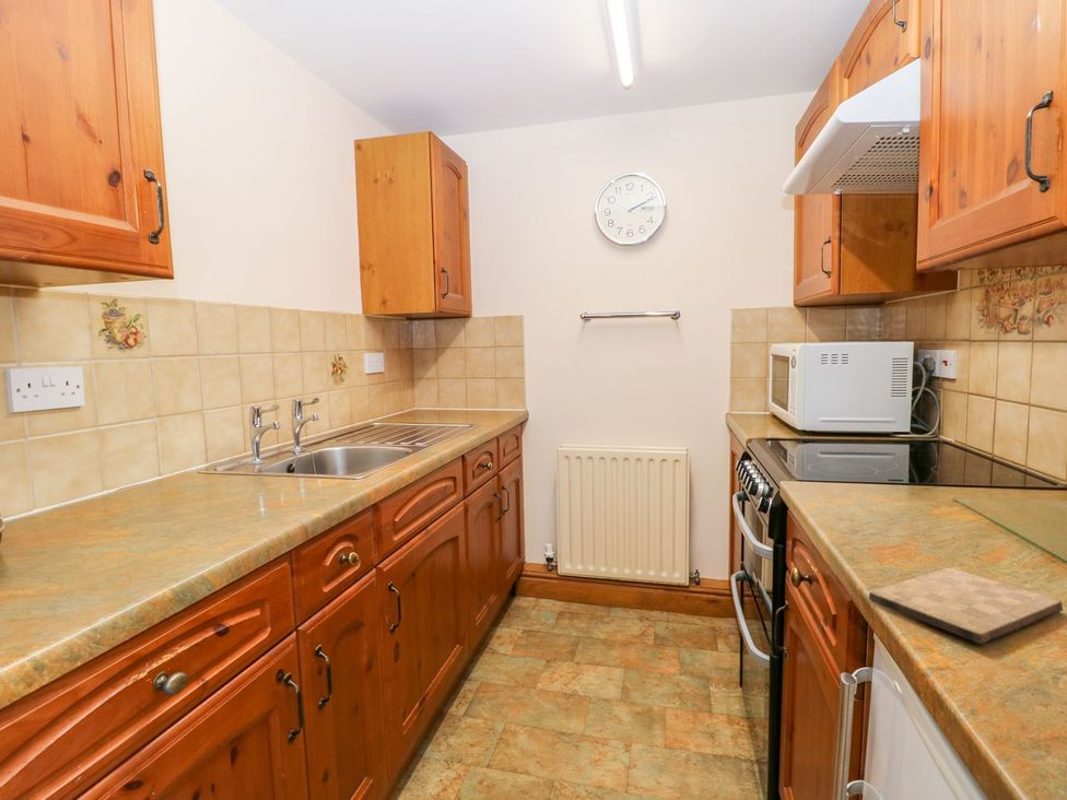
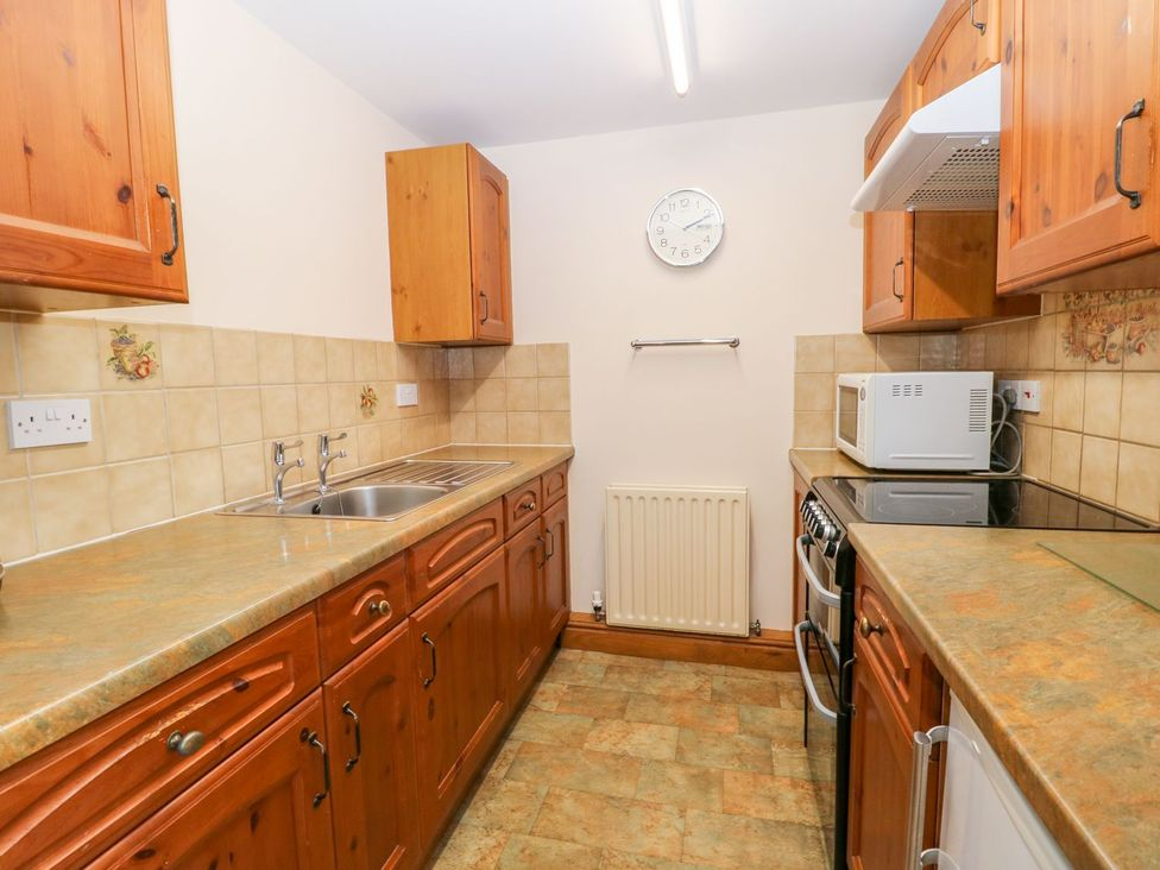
- cutting board (962, 600)
